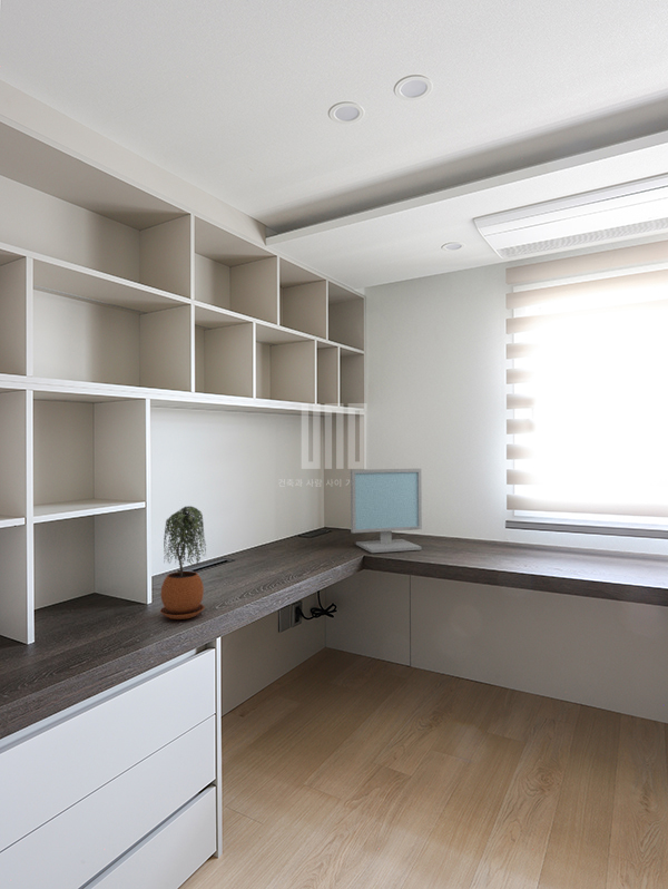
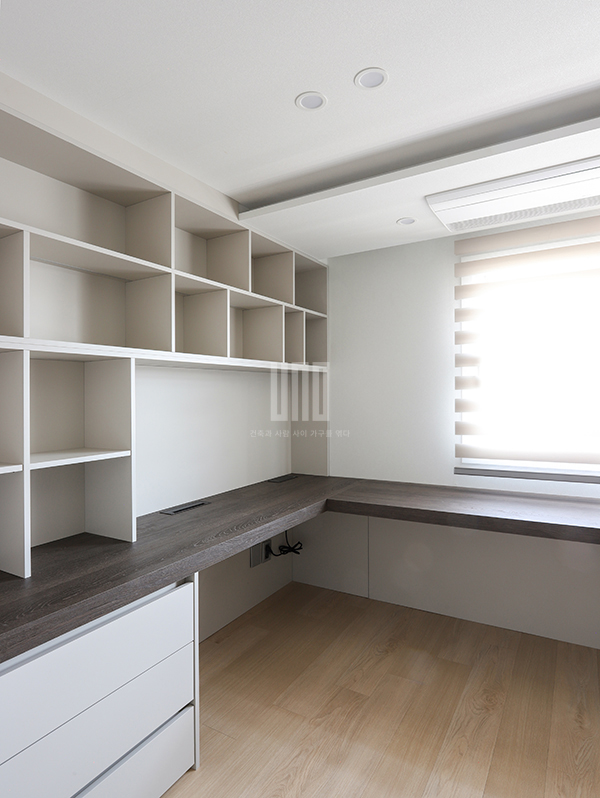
- potted plant (187, 559)
- computer monitor (387, 508)
